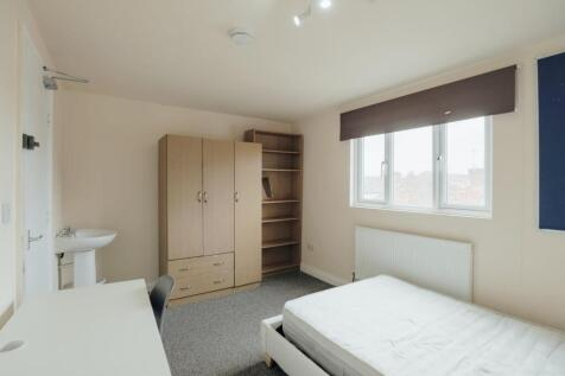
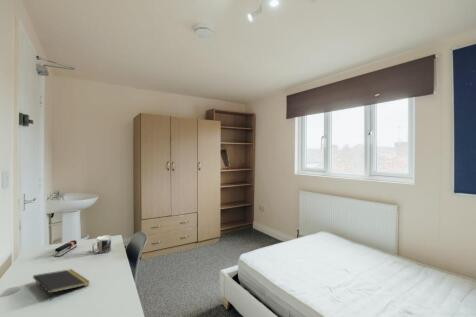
+ mug (101, 244)
+ notepad (61, 279)
+ stapler (66, 247)
